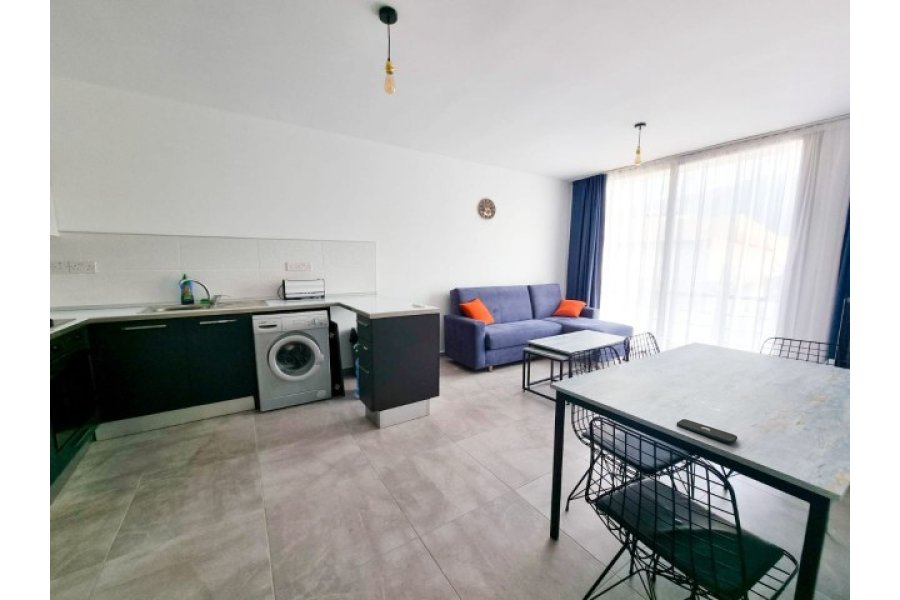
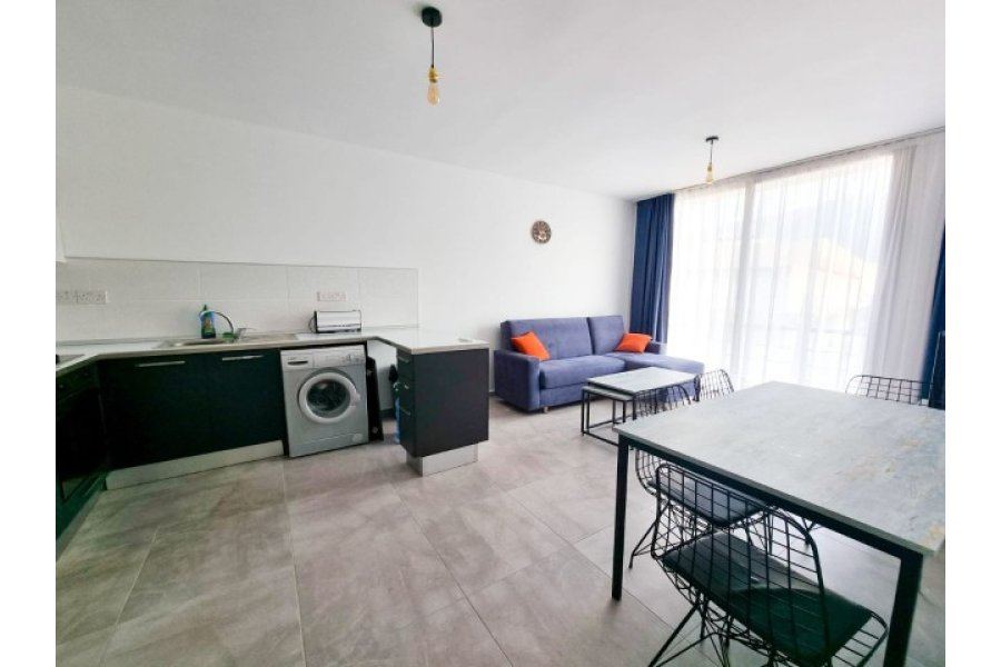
- smartphone (705, 430)
